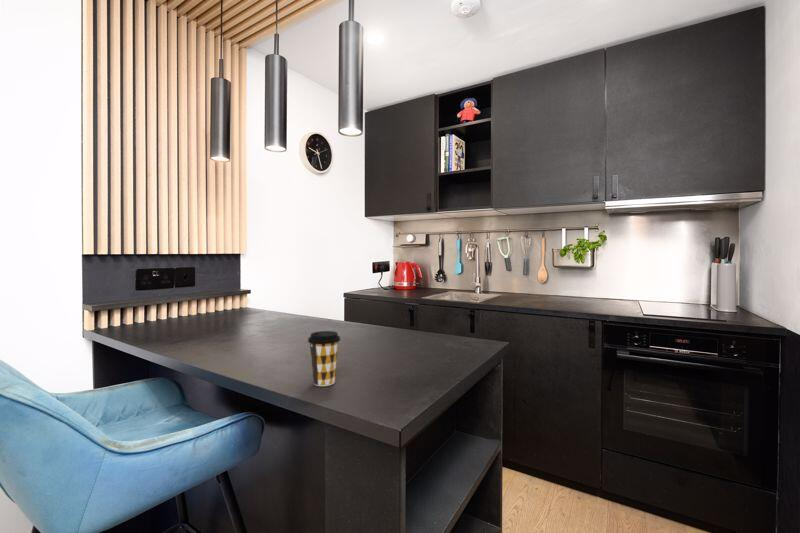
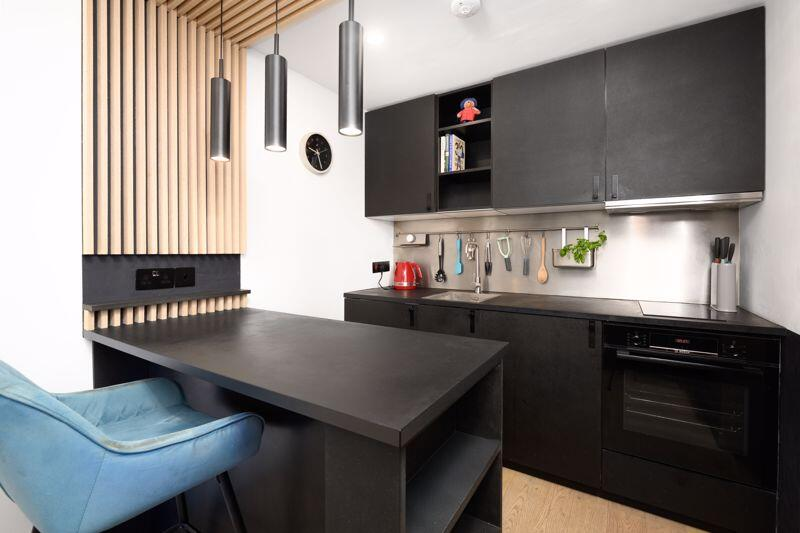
- coffee cup (324, 358)
